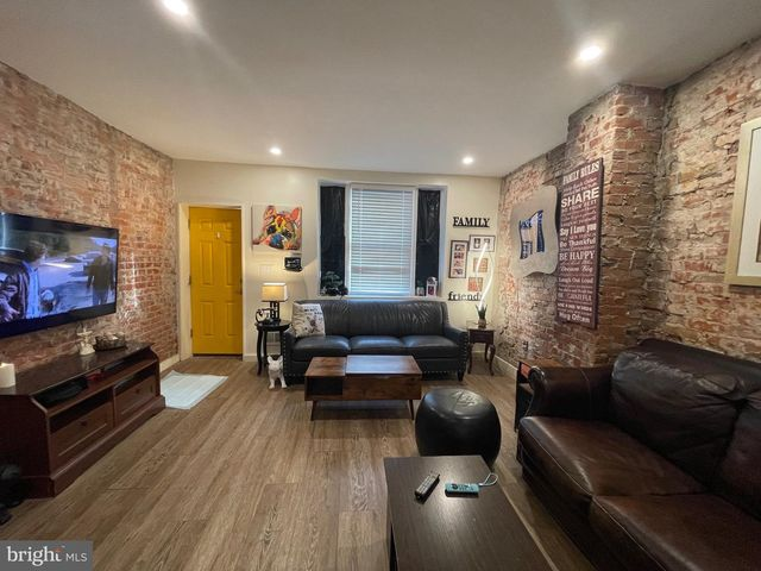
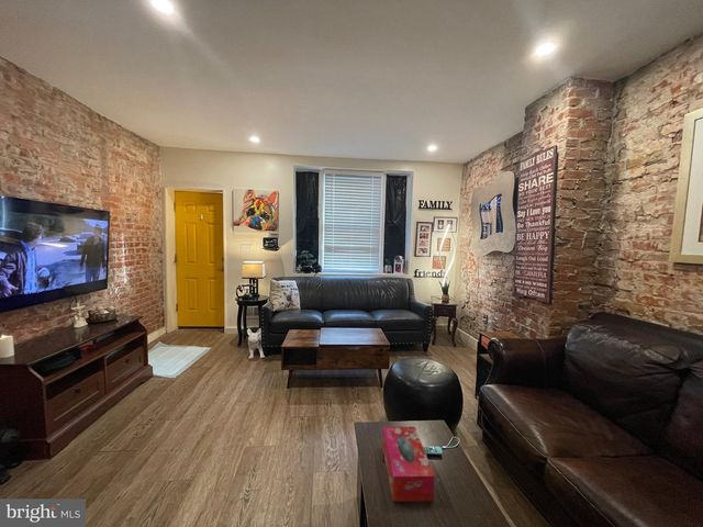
+ tissue box (404, 459)
